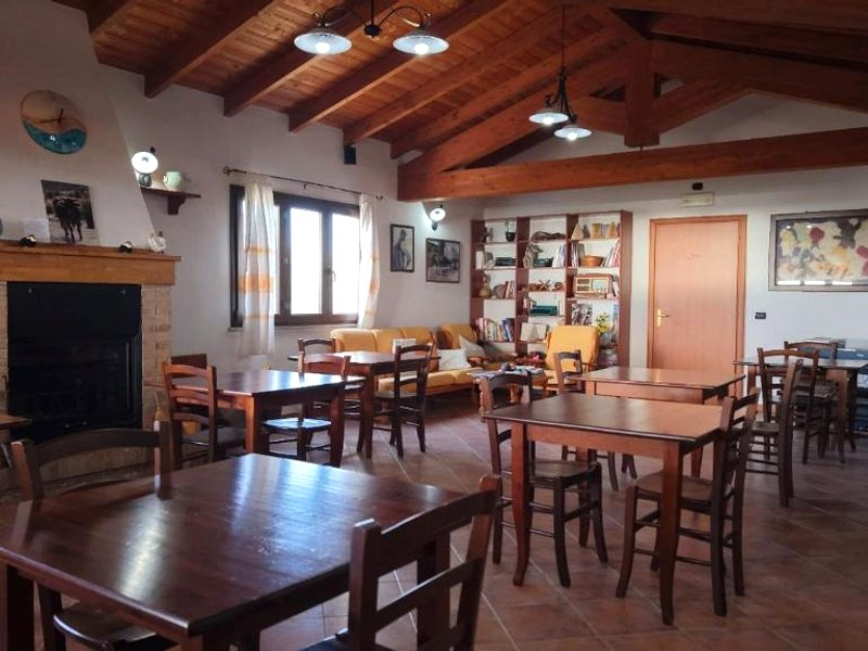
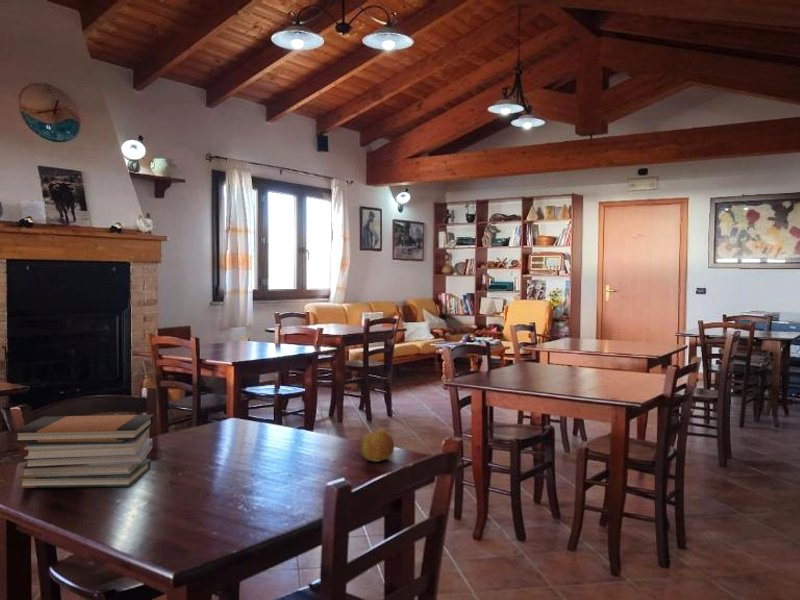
+ apple (377, 444)
+ book stack (89, 450)
